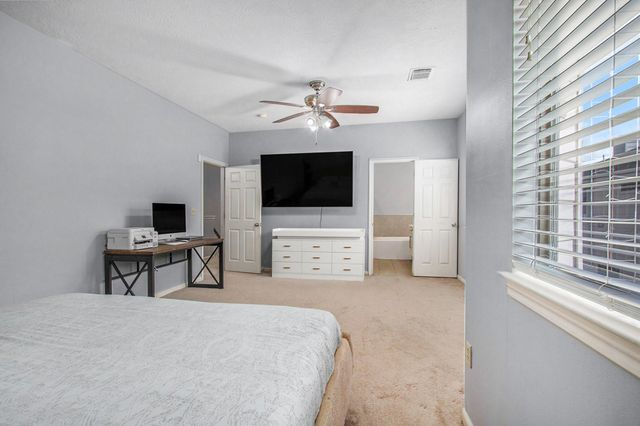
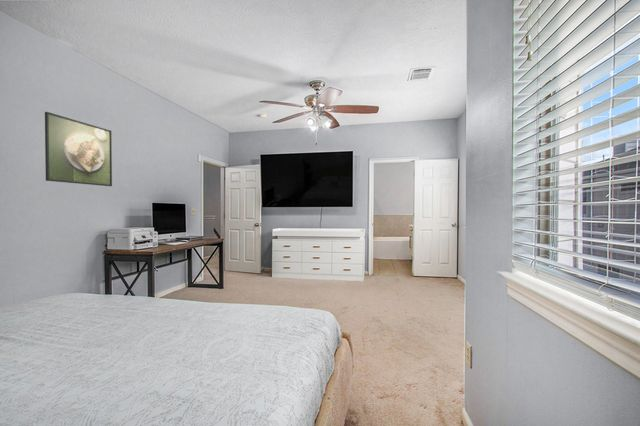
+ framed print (82, 153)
